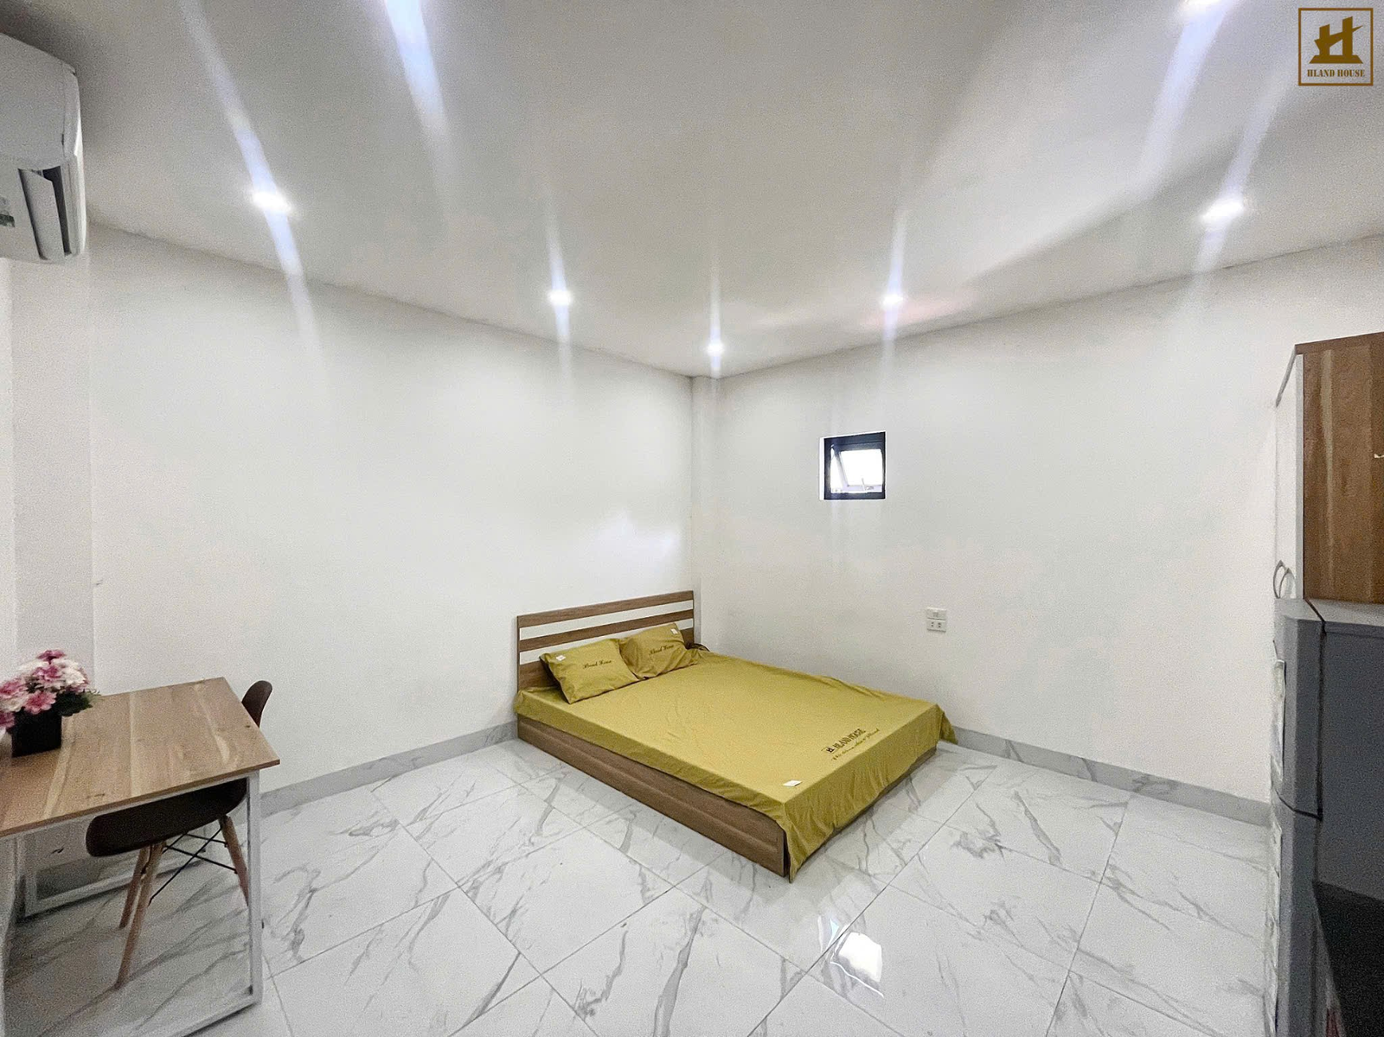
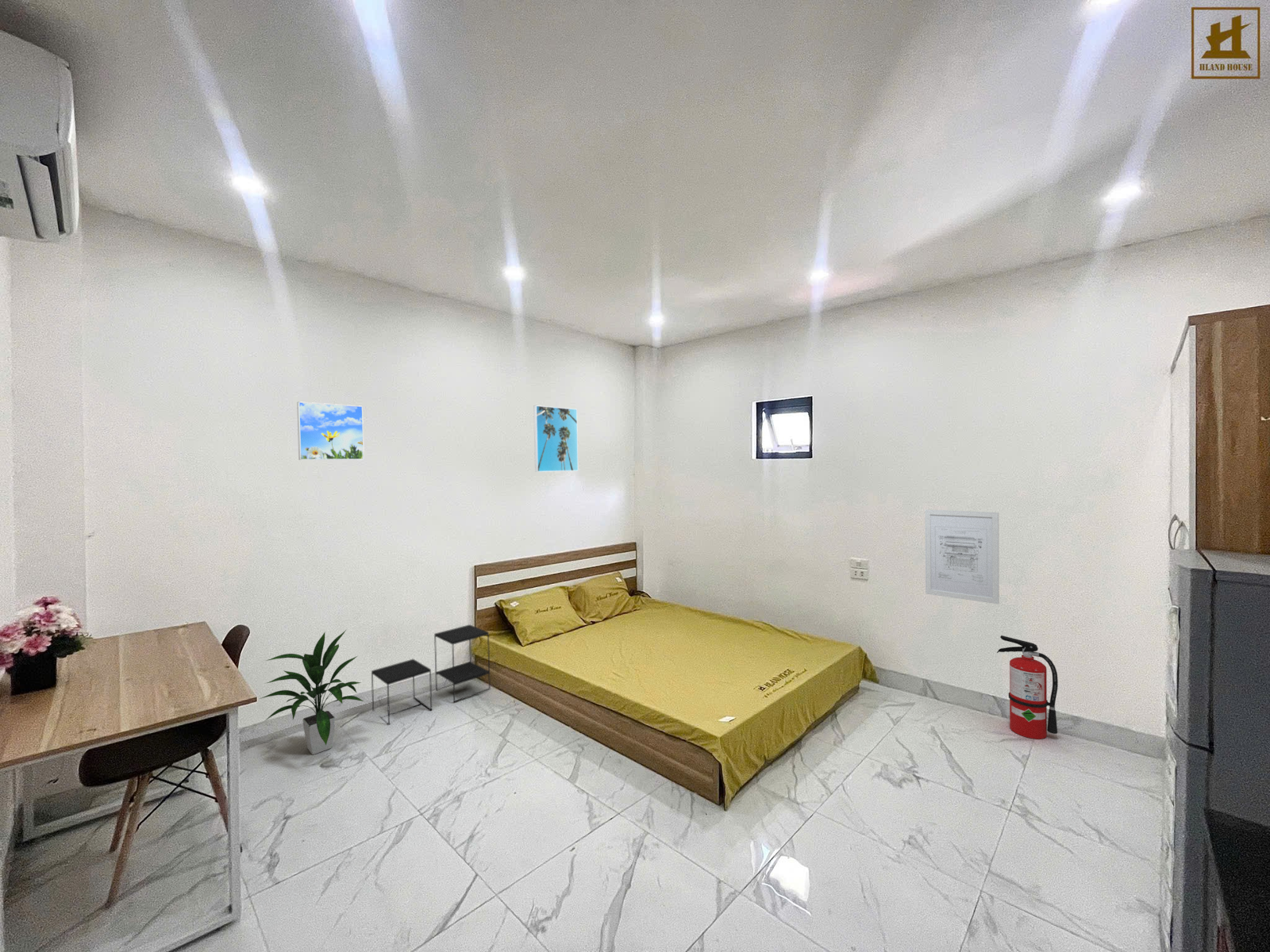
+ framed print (556, 439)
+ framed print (332, 432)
+ fire extinguisher (1026, 687)
+ indoor plant (316, 693)
+ side table (435, 670)
+ wall art (960, 555)
